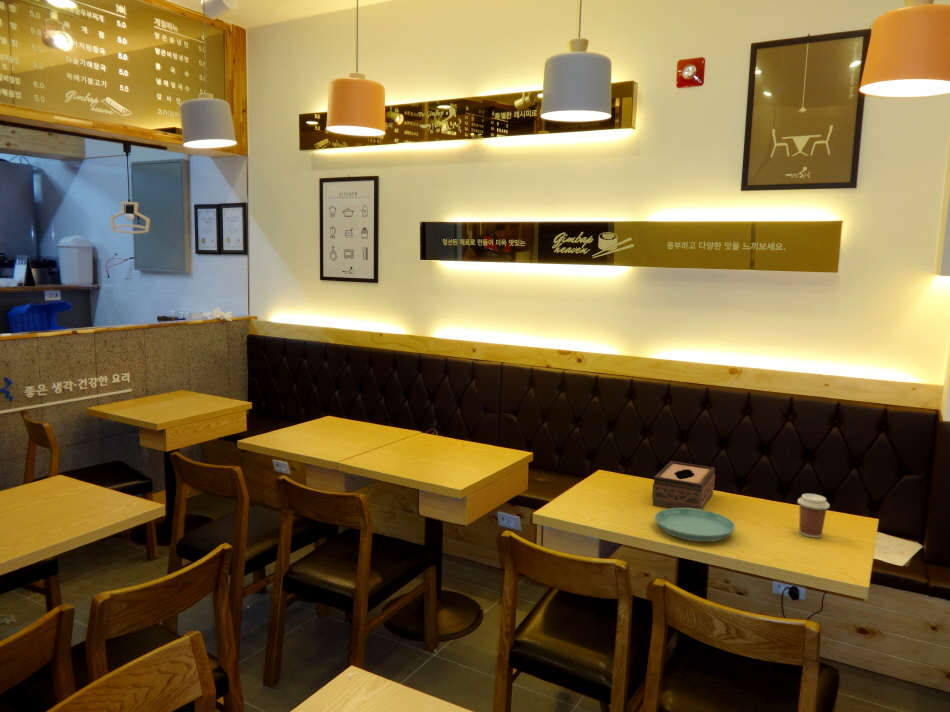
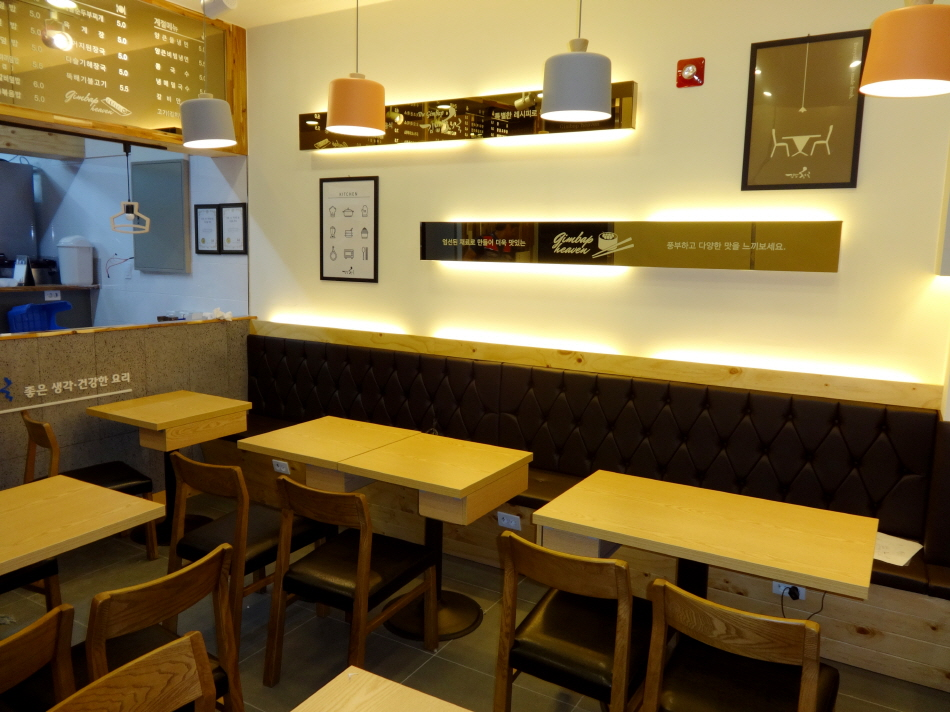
- coffee cup (812, 515)
- tissue box (684, 485)
- saucer (693, 525)
